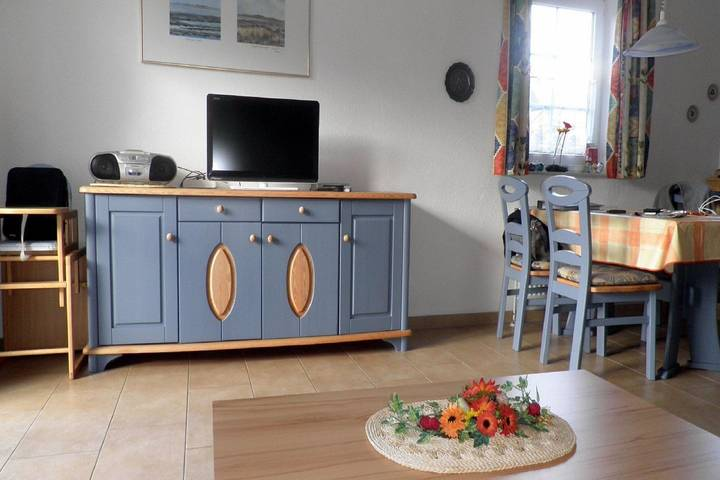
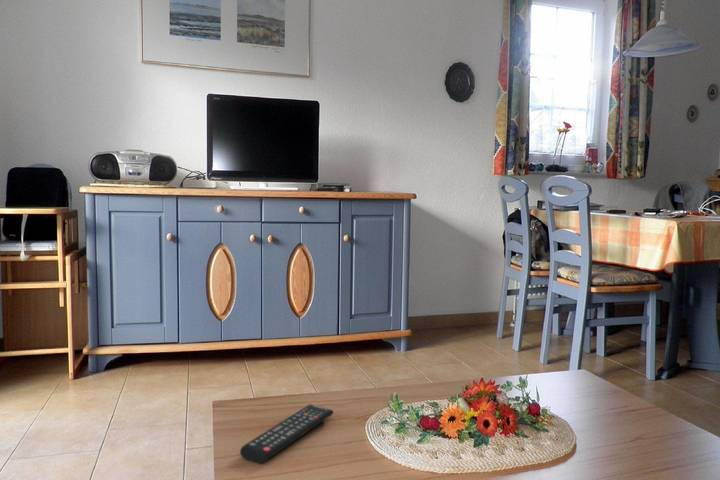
+ remote control (290, 431)
